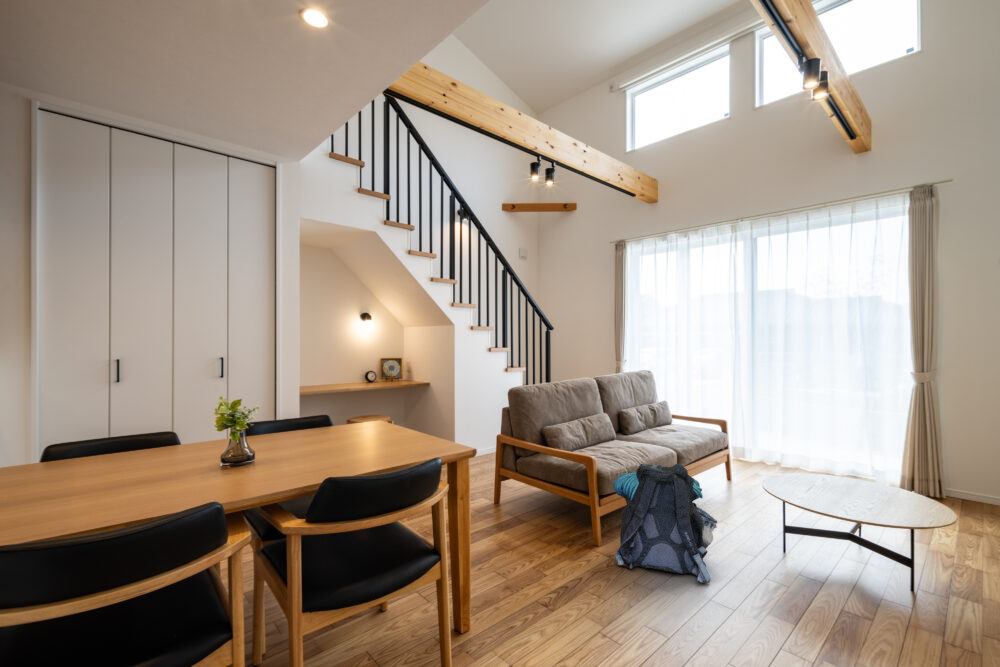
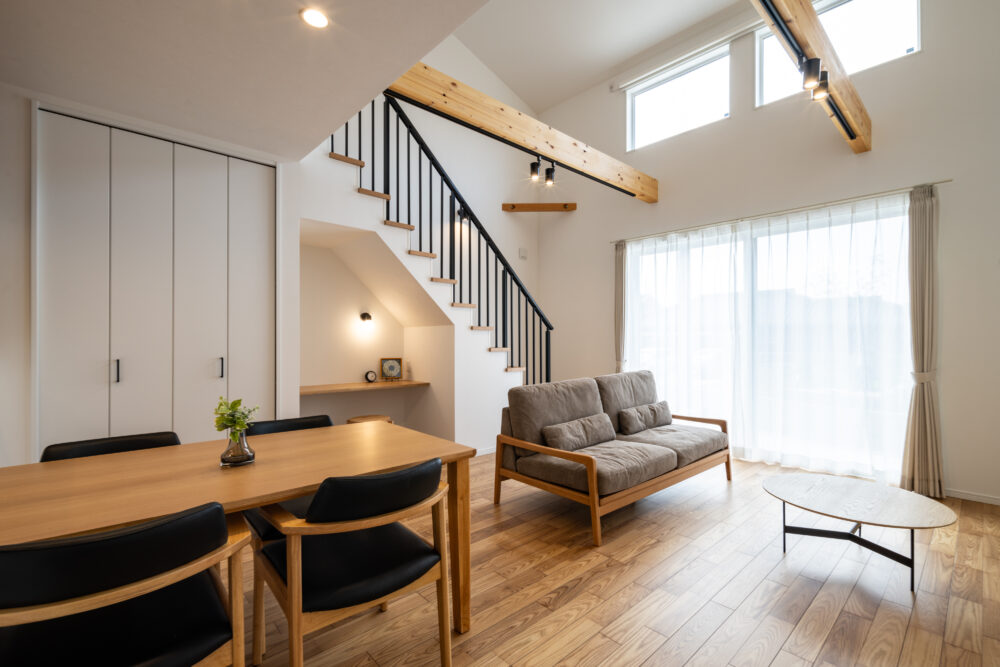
- backpack (663, 510)
